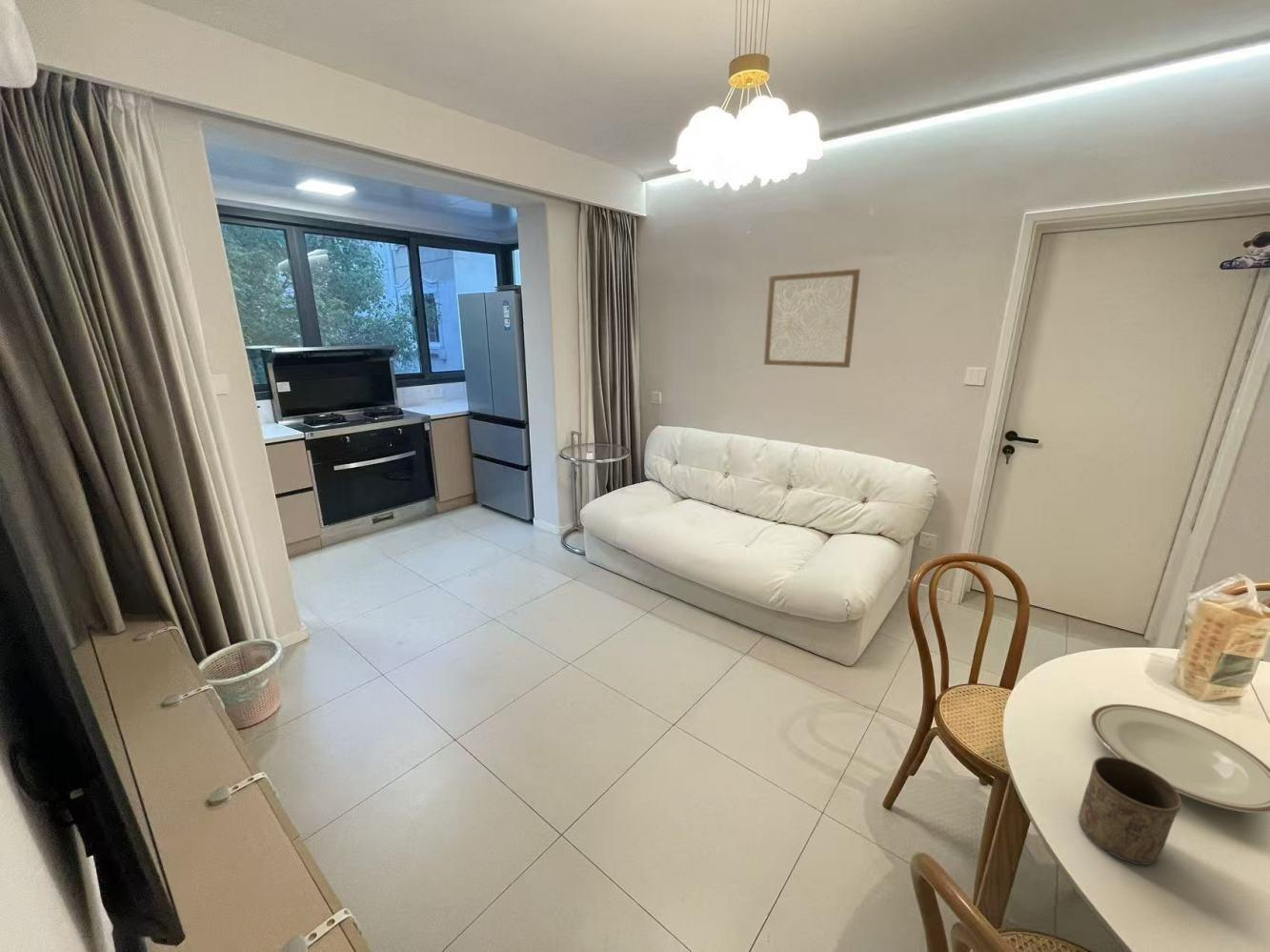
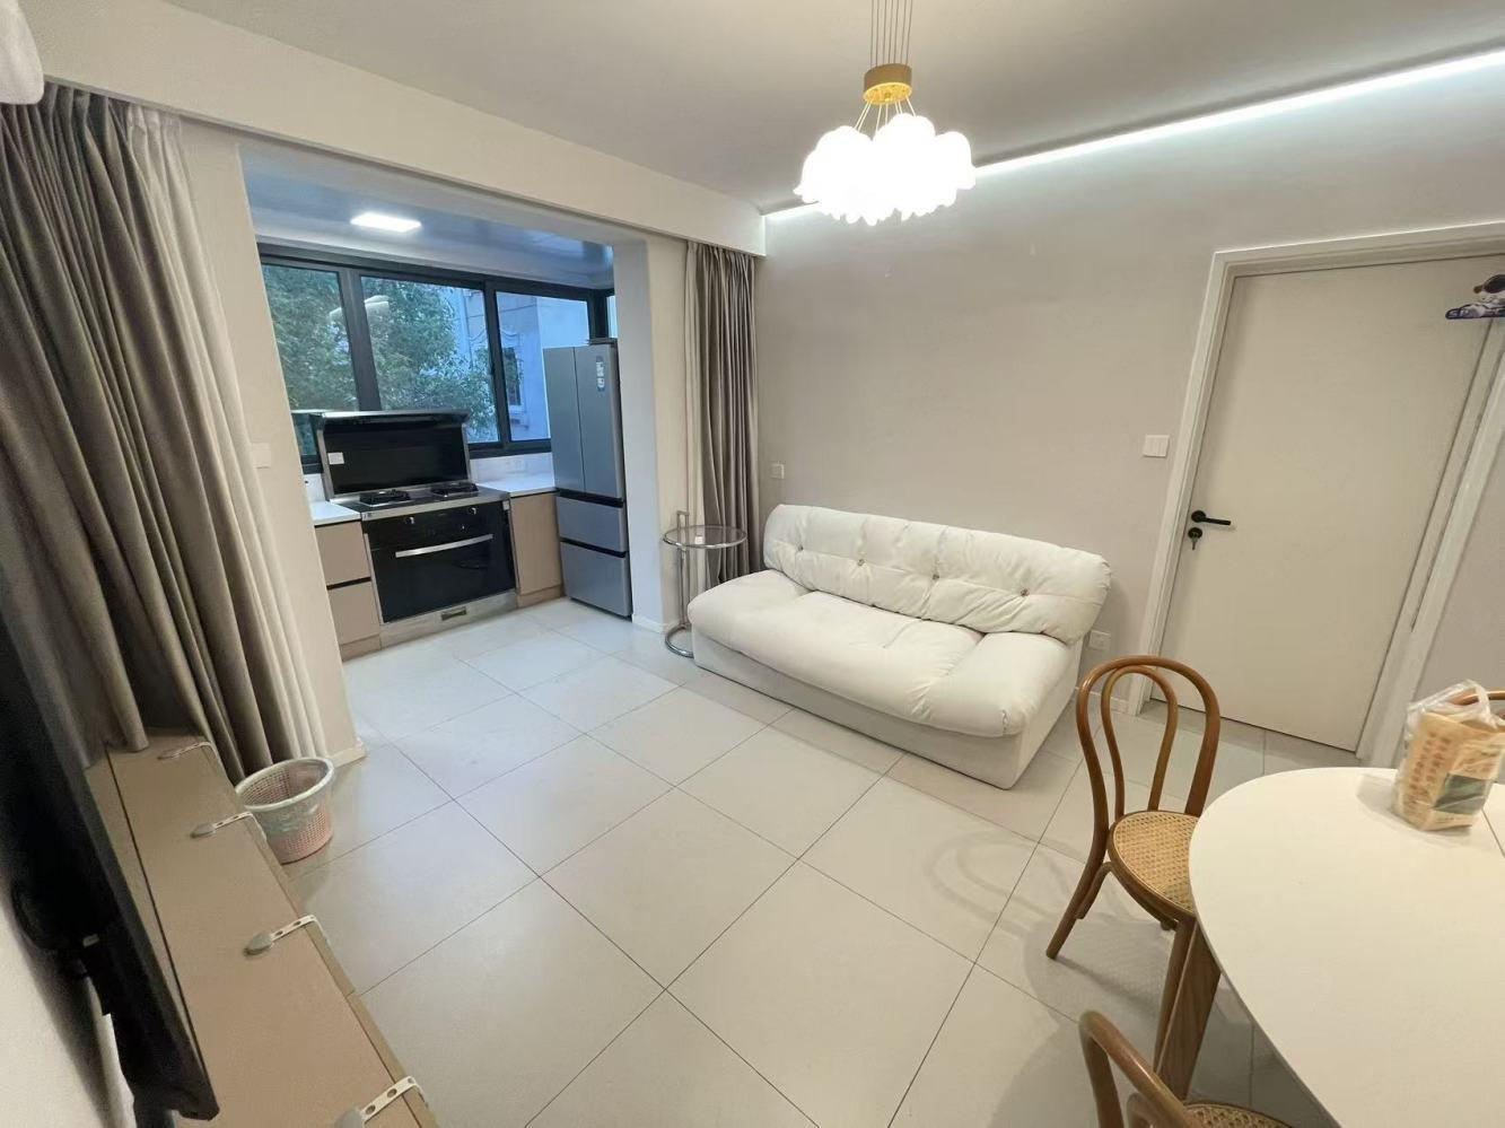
- wall art (809, 323)
- cup (1126, 809)
- plate (1178, 758)
